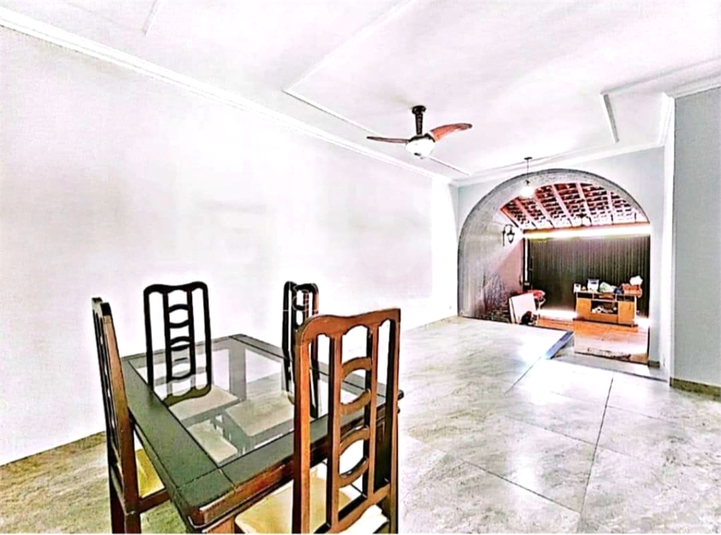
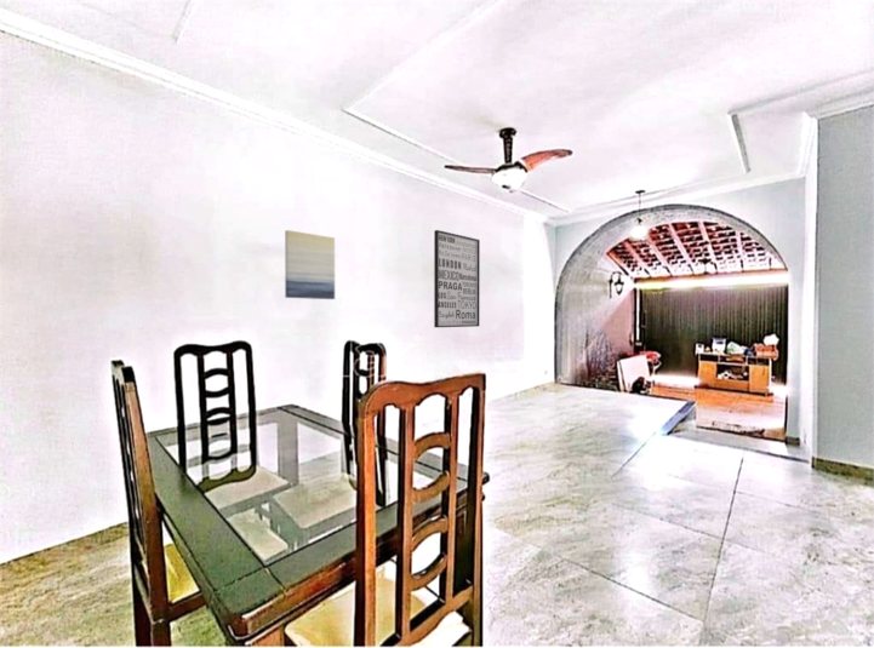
+ wall art (457, 281)
+ wall art (310, 266)
